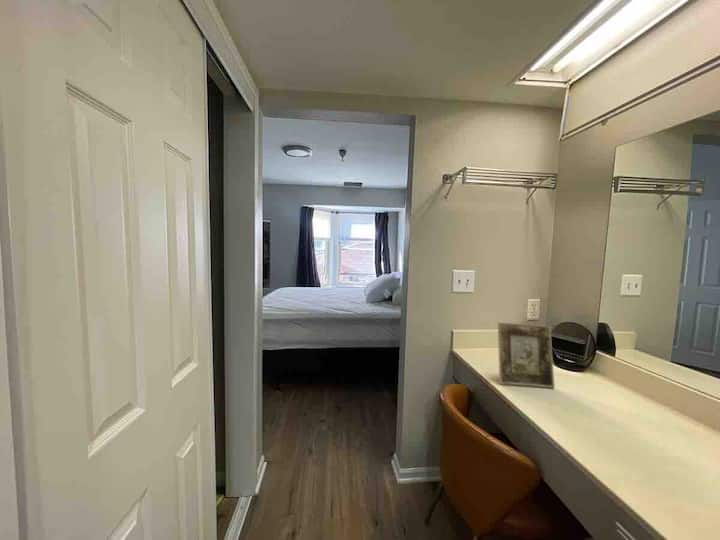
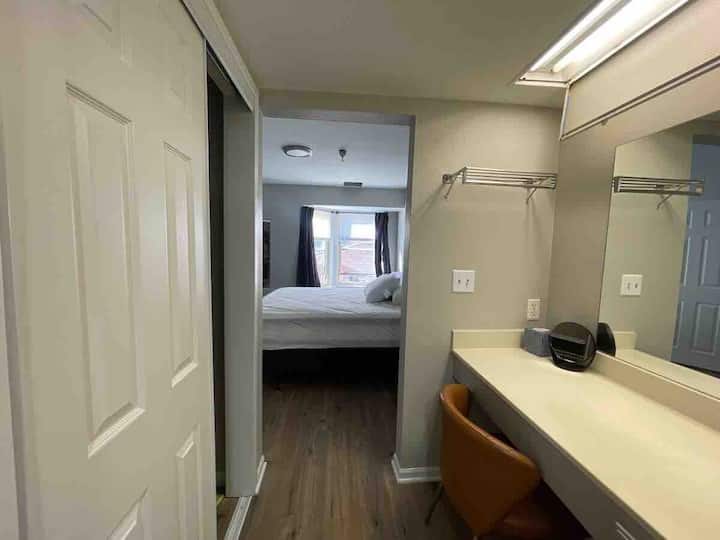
- picture frame (525, 354)
